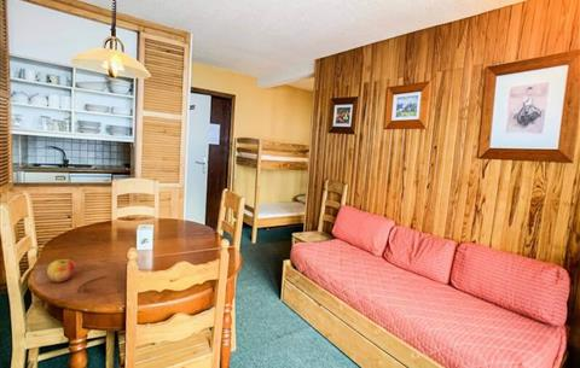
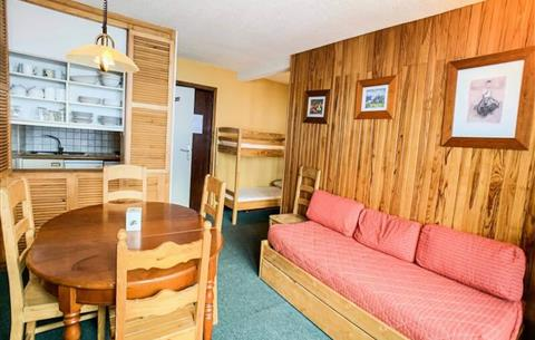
- apple (60, 270)
